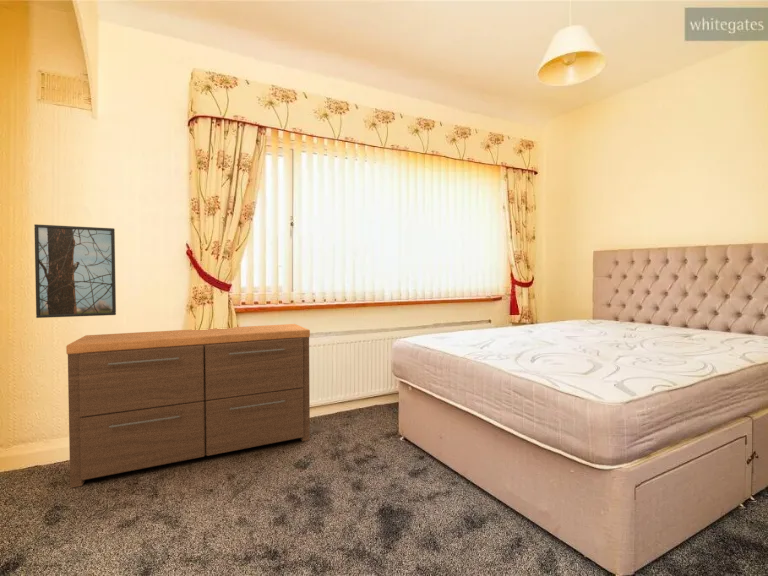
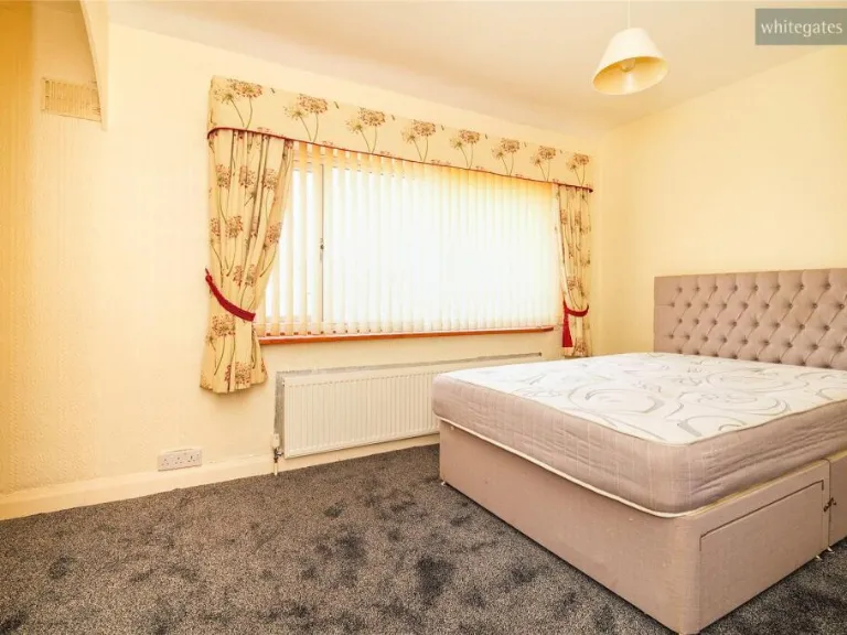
- dresser (203, 391)
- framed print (76, 271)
